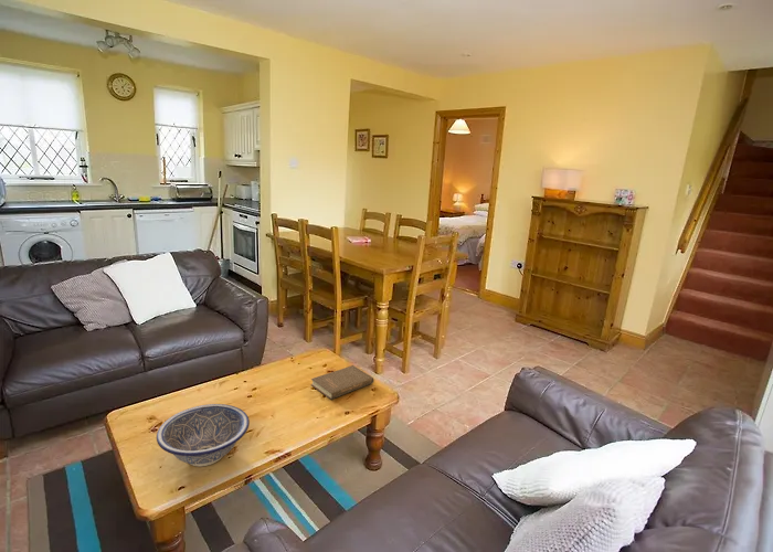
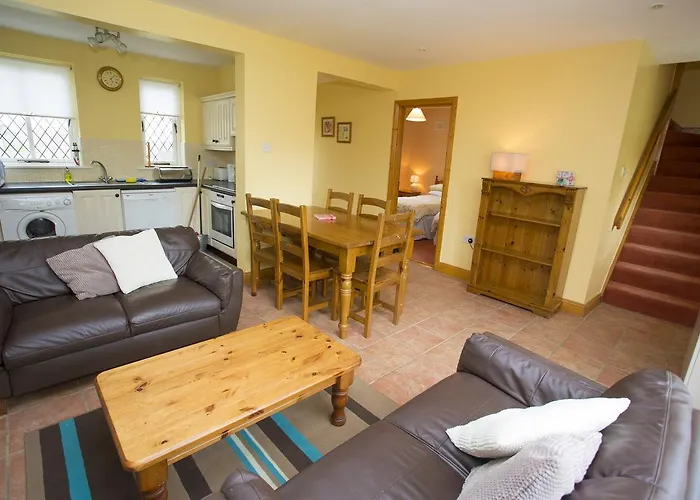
- decorative bowl (204, 440)
- book (342, 381)
